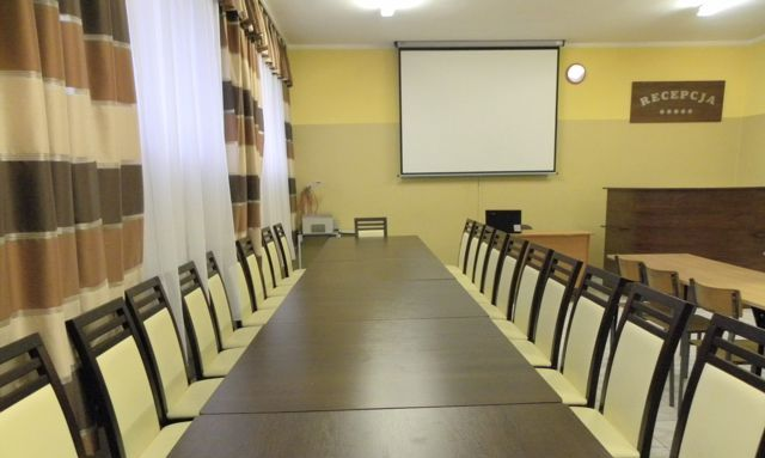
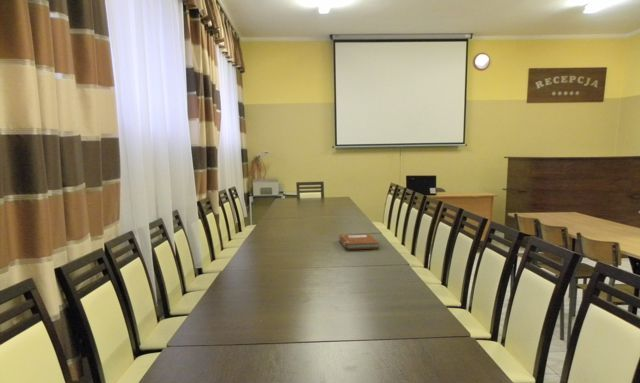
+ notebook (357, 241)
